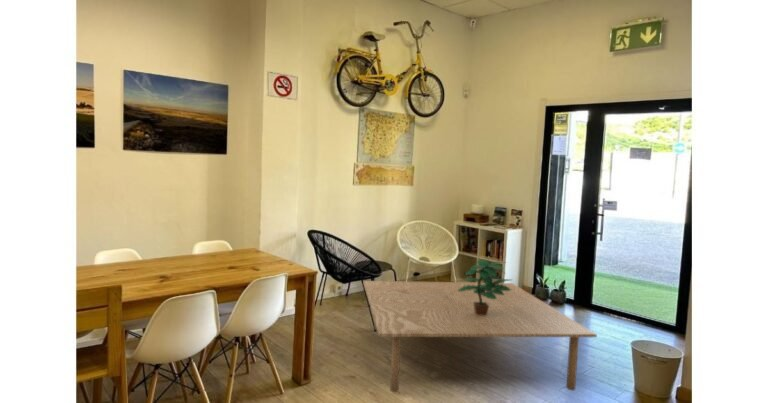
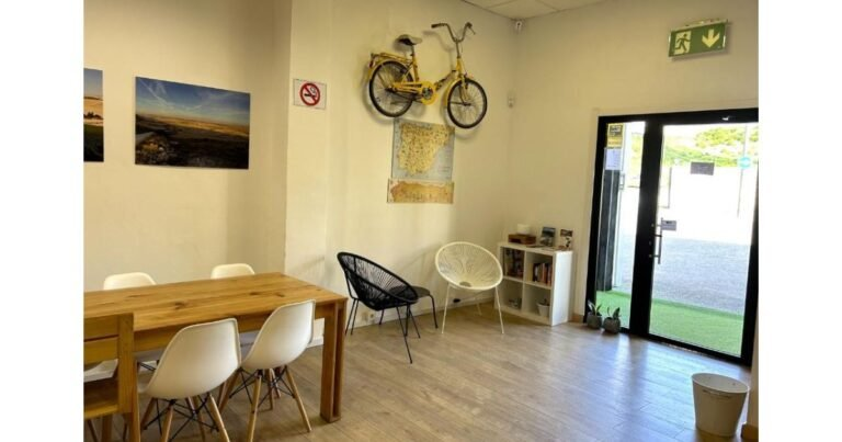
- coffee table (458, 328)
- potted plant (485, 287)
